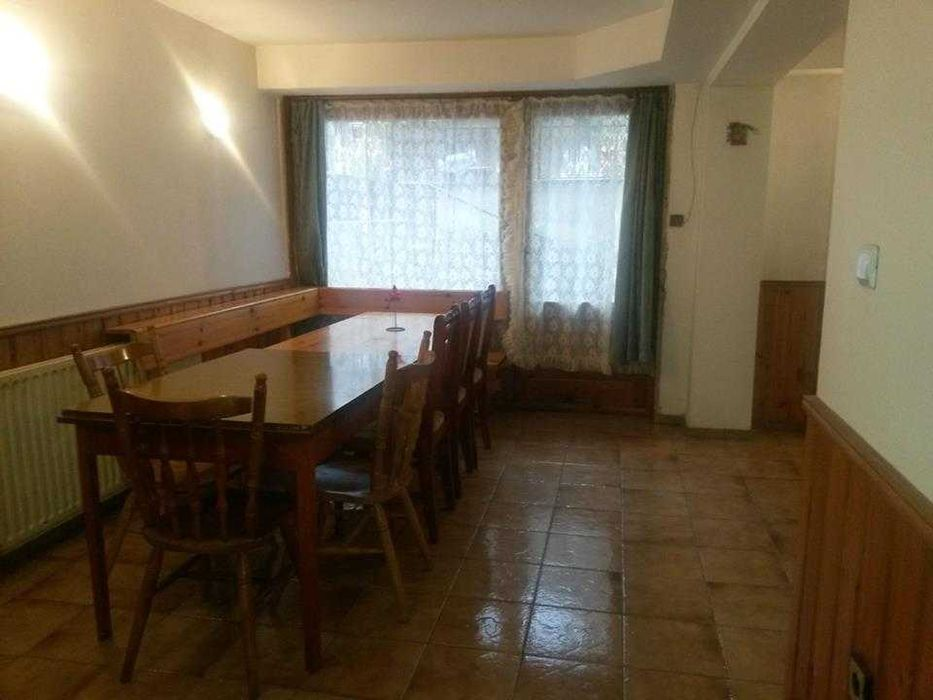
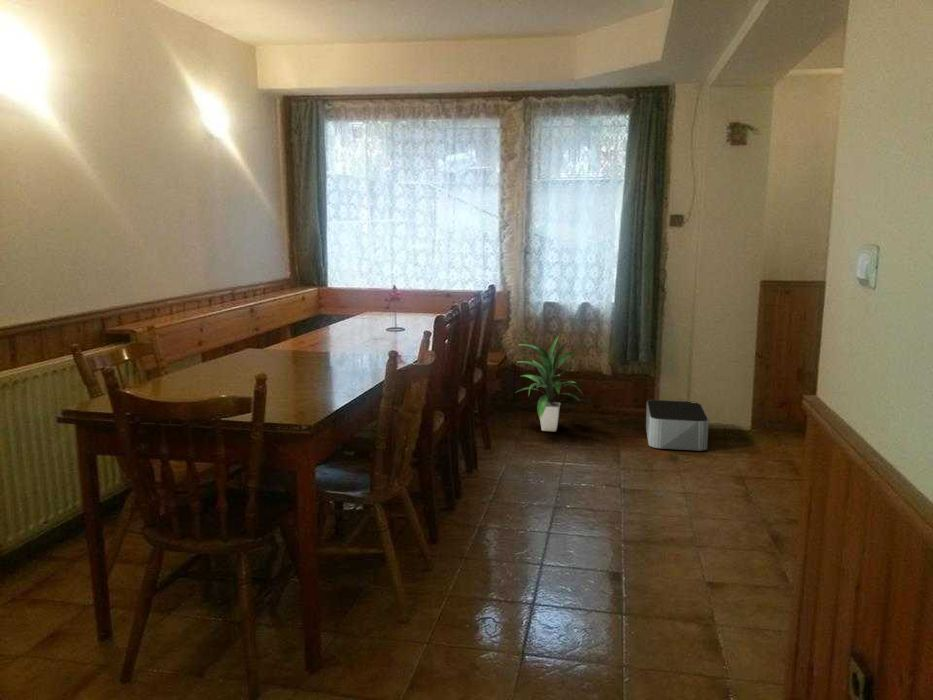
+ storage bin (675, 423)
+ indoor plant (548, 382)
